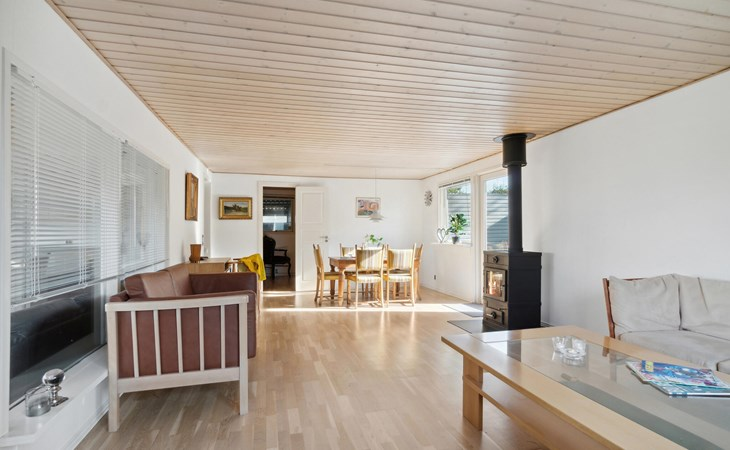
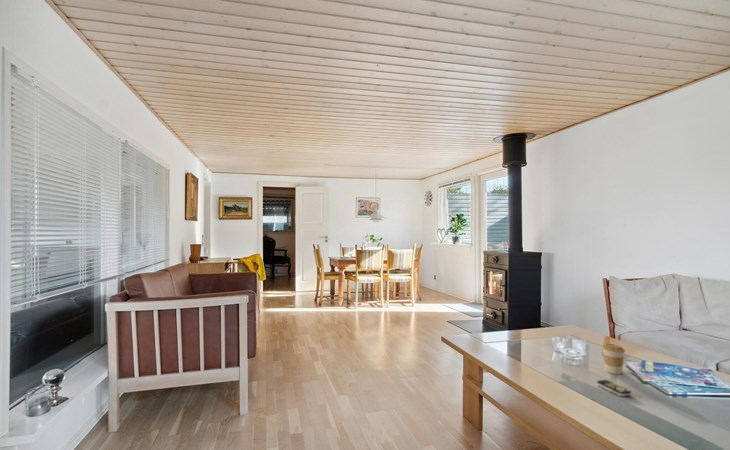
+ remote control (613, 387)
+ coffee cup (613, 357)
